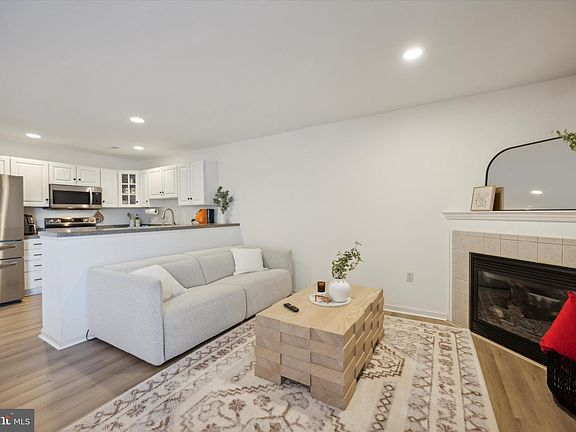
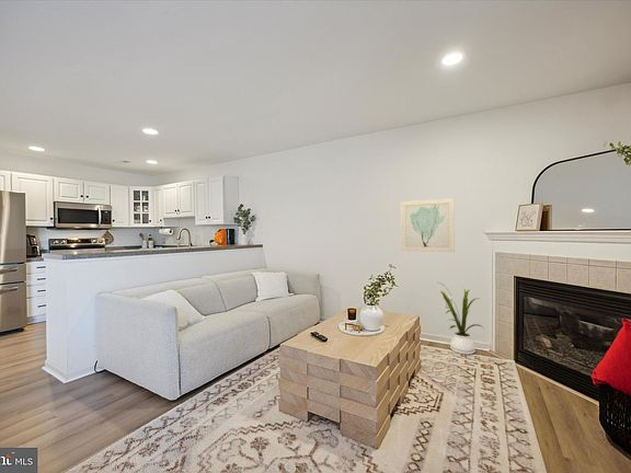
+ wall art (426, 226)
+ house plant (459, 318)
